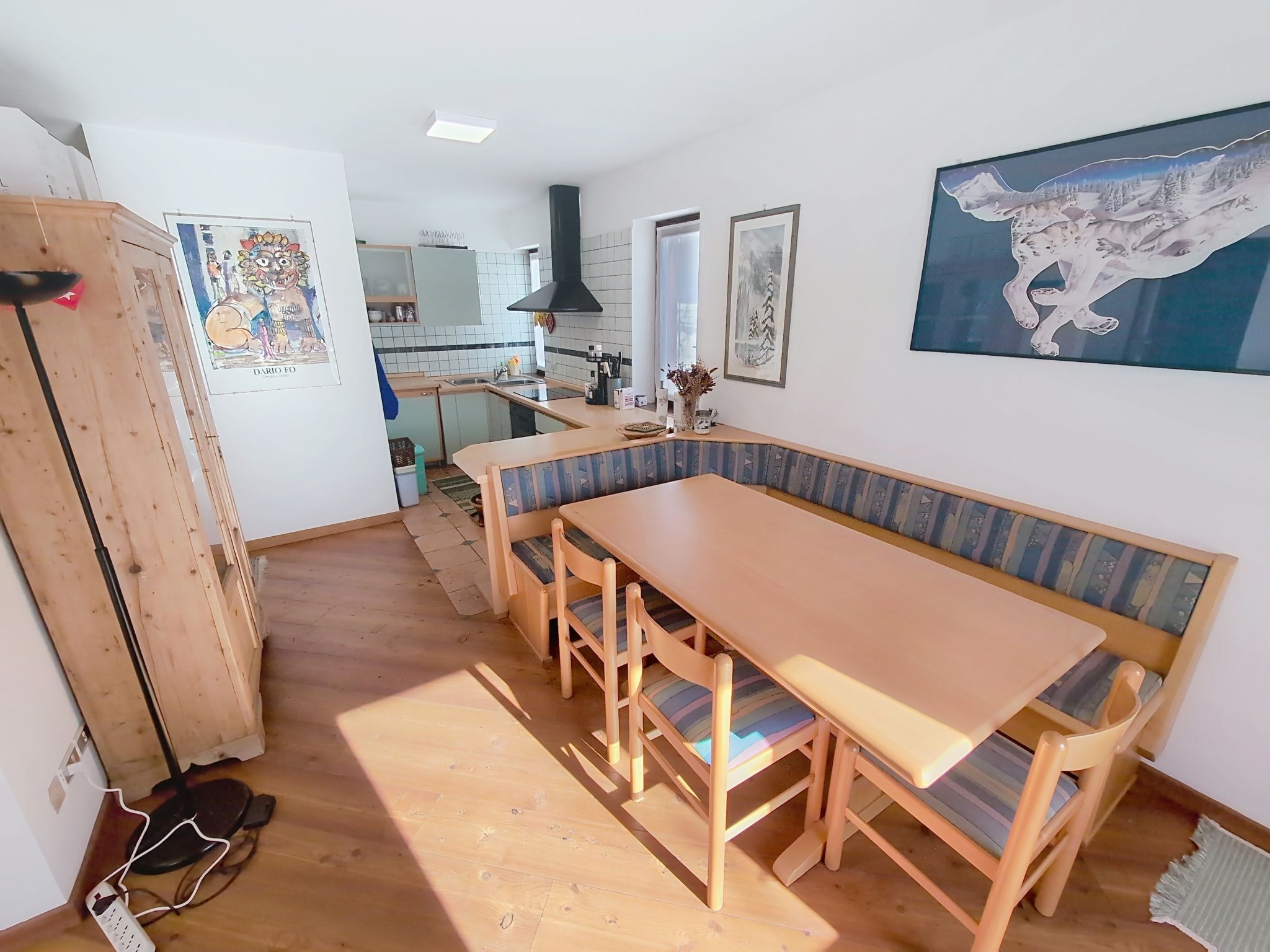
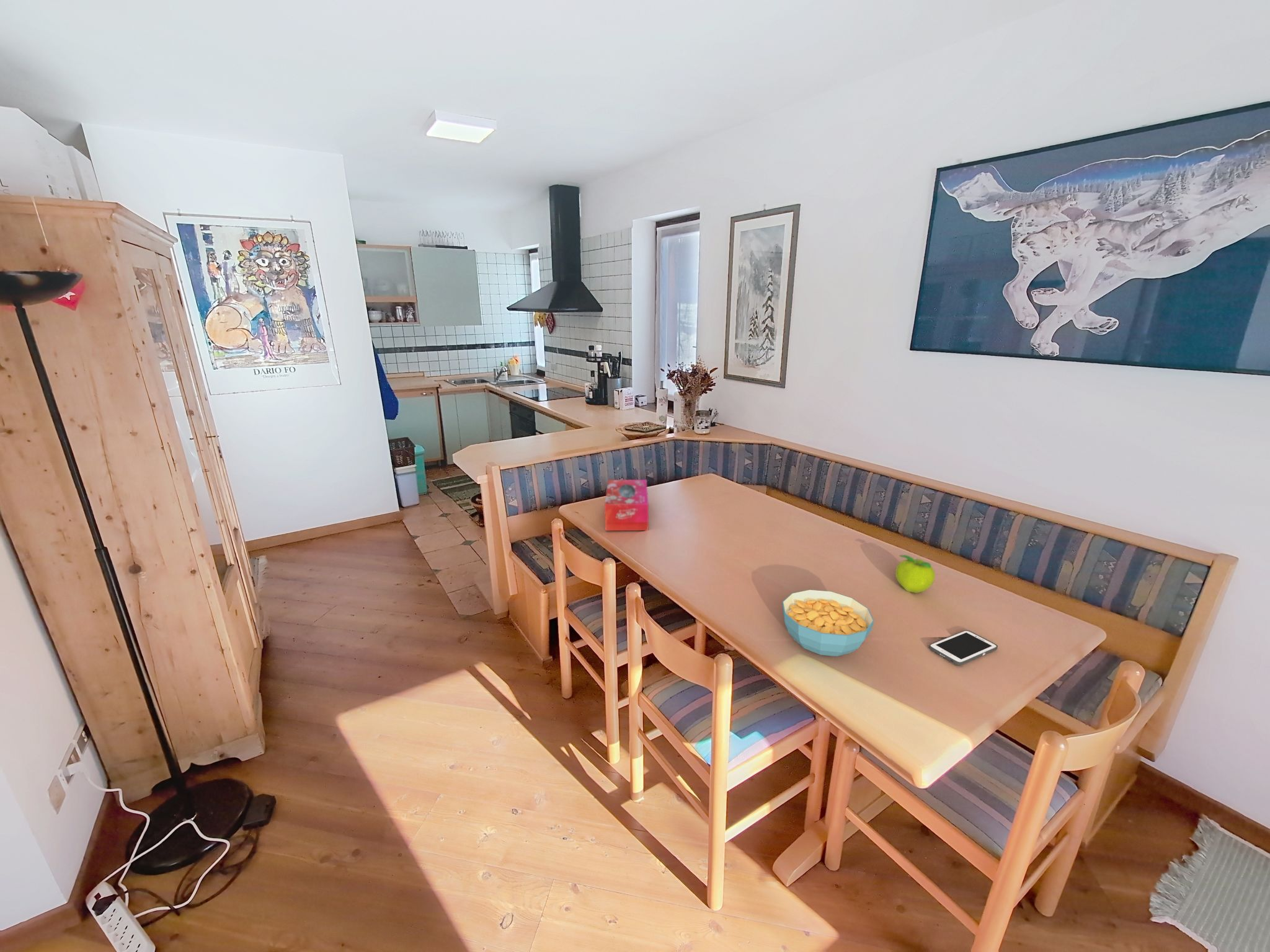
+ tissue box (627, 503)
+ fruit (915, 574)
+ cell phone (963, 647)
+ cereal bowl (824, 629)
